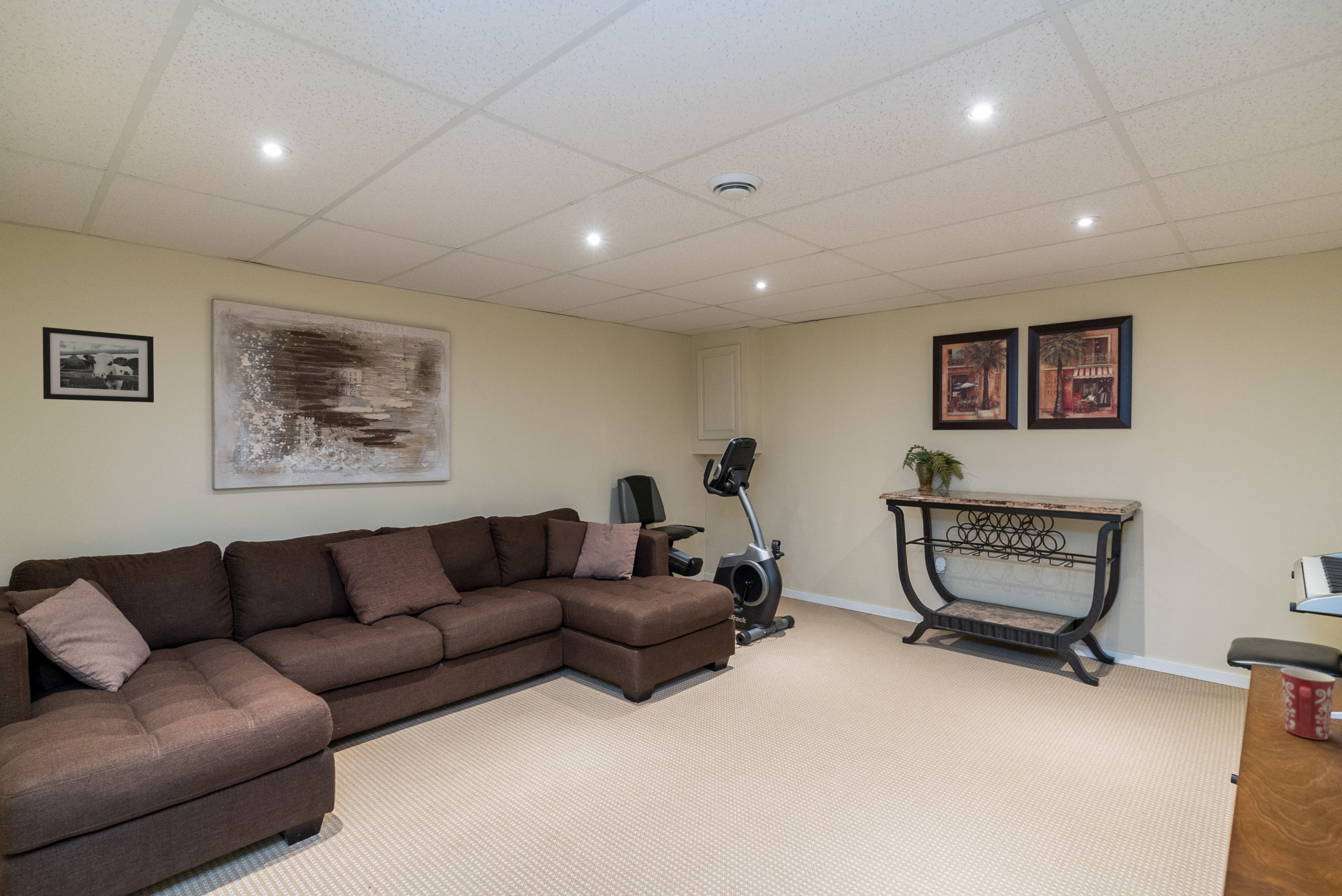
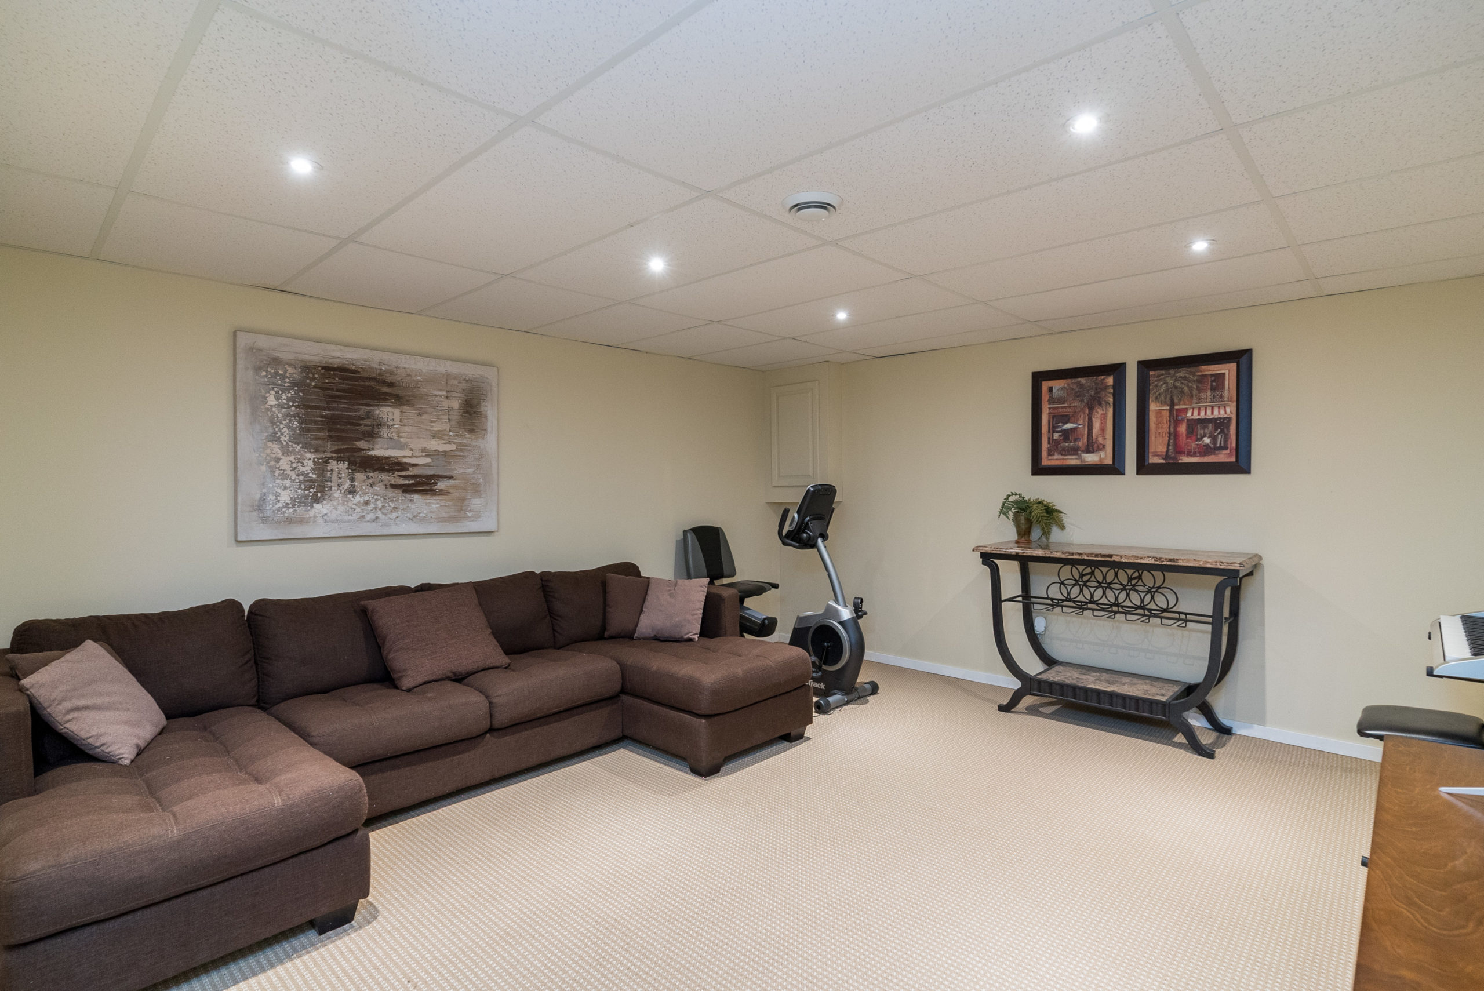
- mug (1306, 705)
- picture frame (101, 366)
